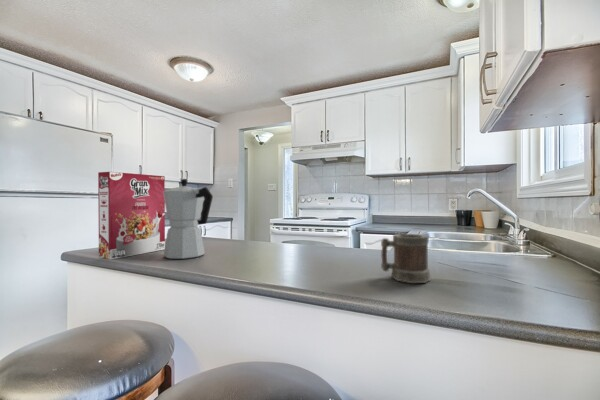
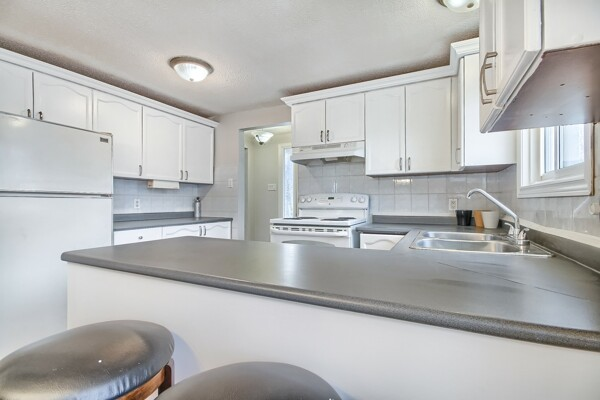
- cereal box (134, 213)
- moka pot (187, 217)
- mug (405, 256)
